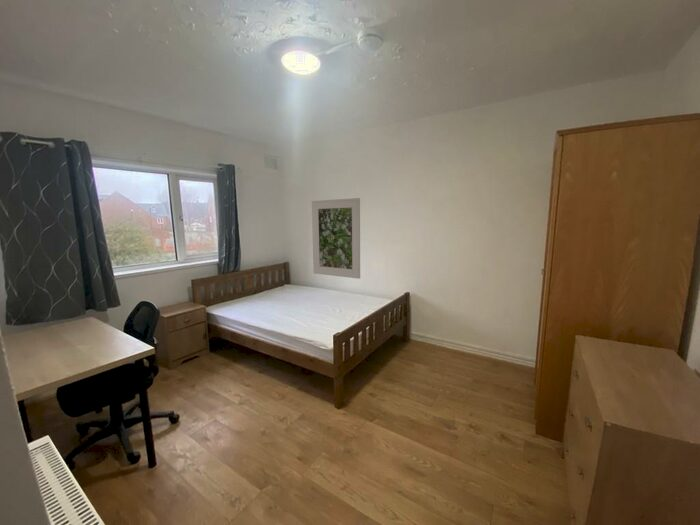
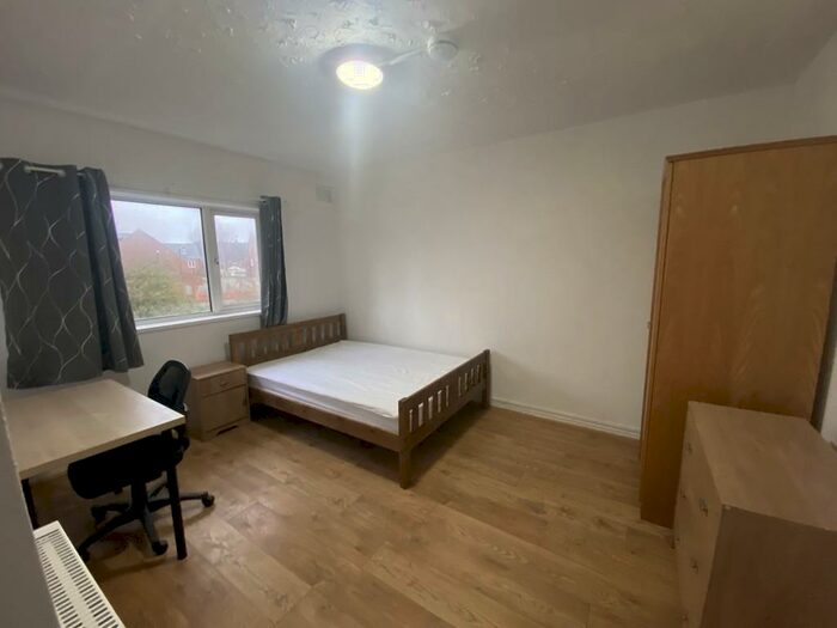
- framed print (335, 238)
